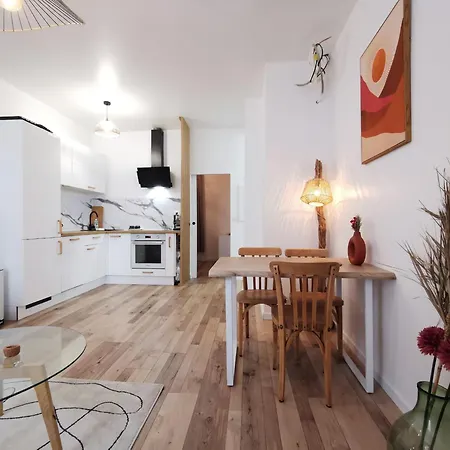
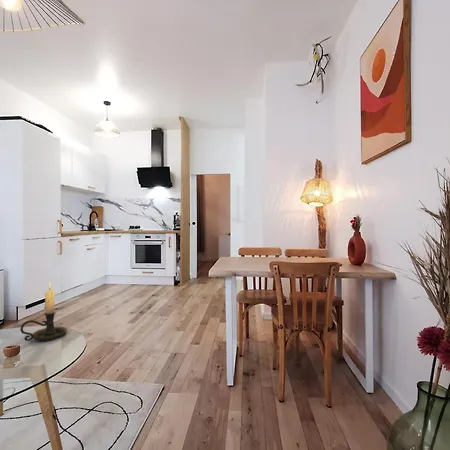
+ candle holder (44, 308)
